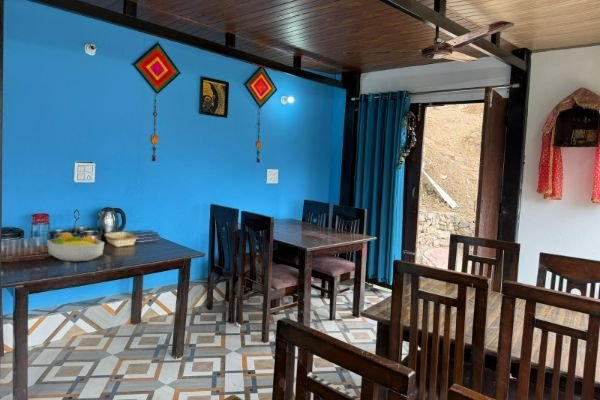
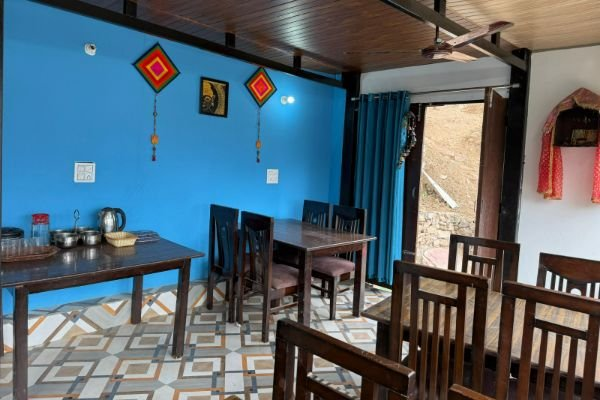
- fruit bowl (75, 245)
